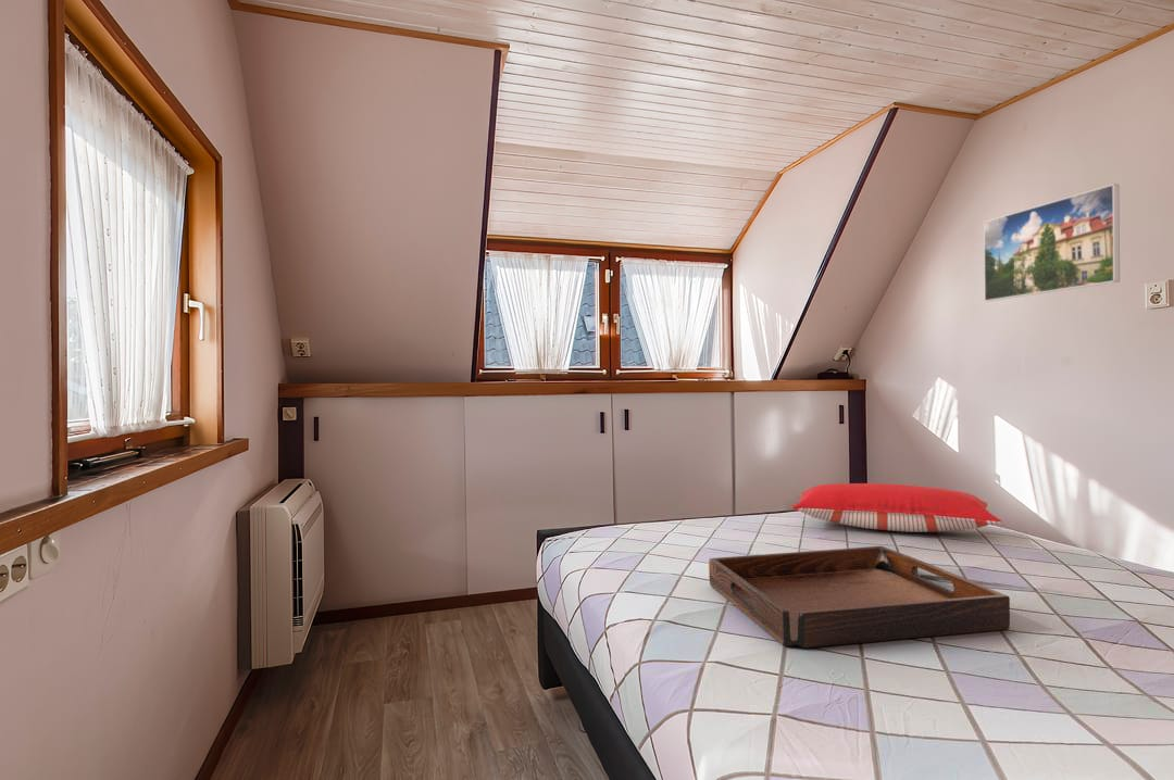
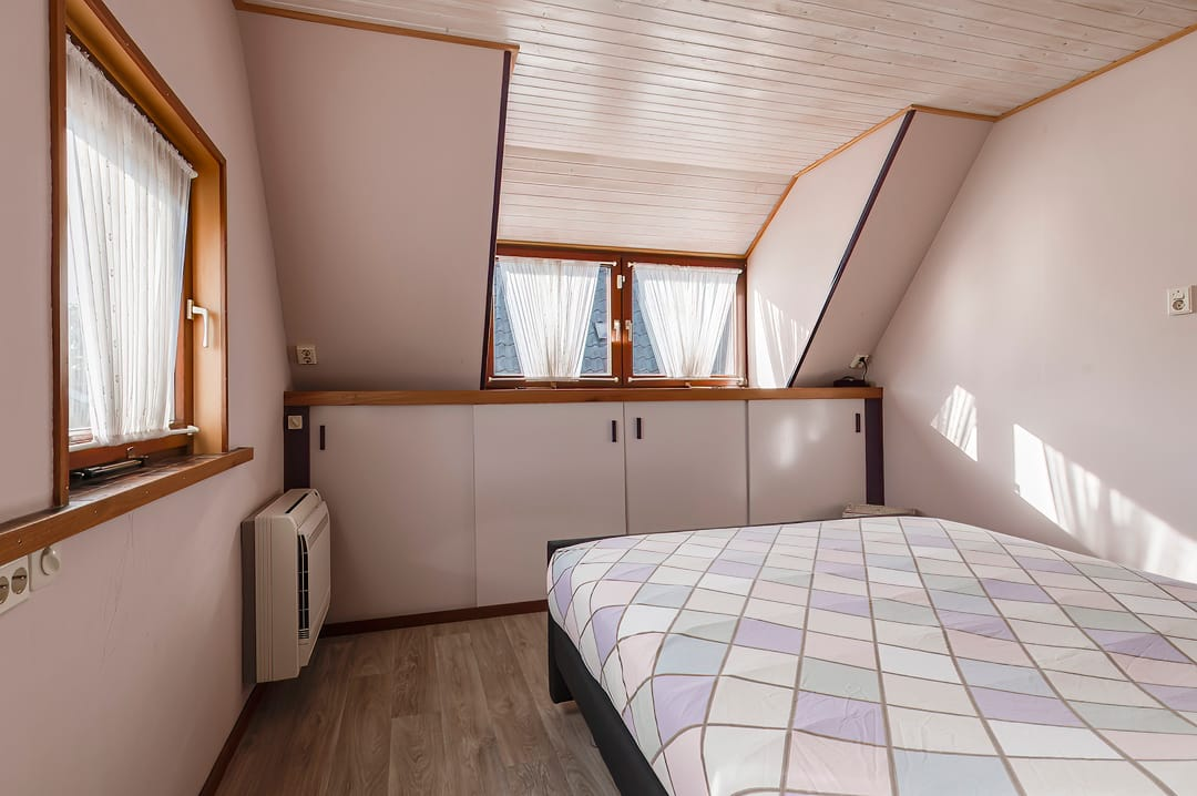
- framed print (1045, 248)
- pillow (889, 506)
- serving tray (842, 589)
